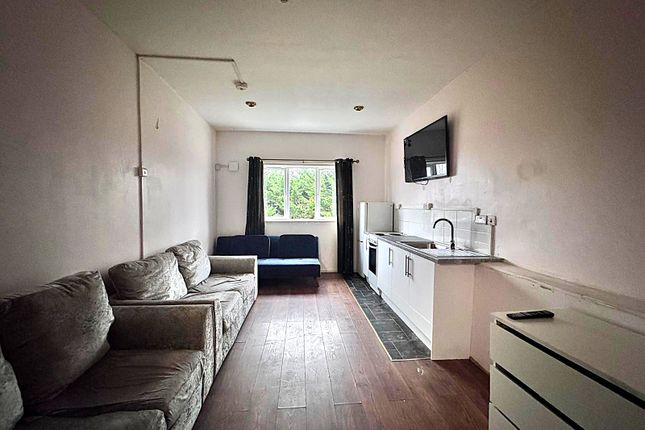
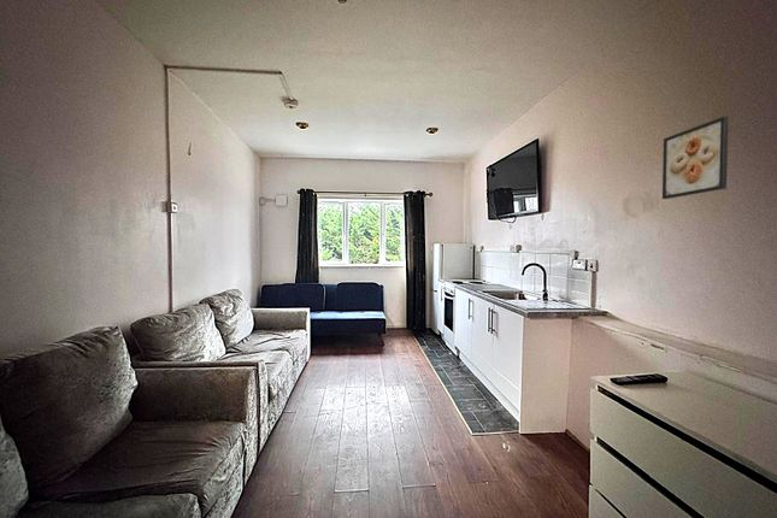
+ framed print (691, 161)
